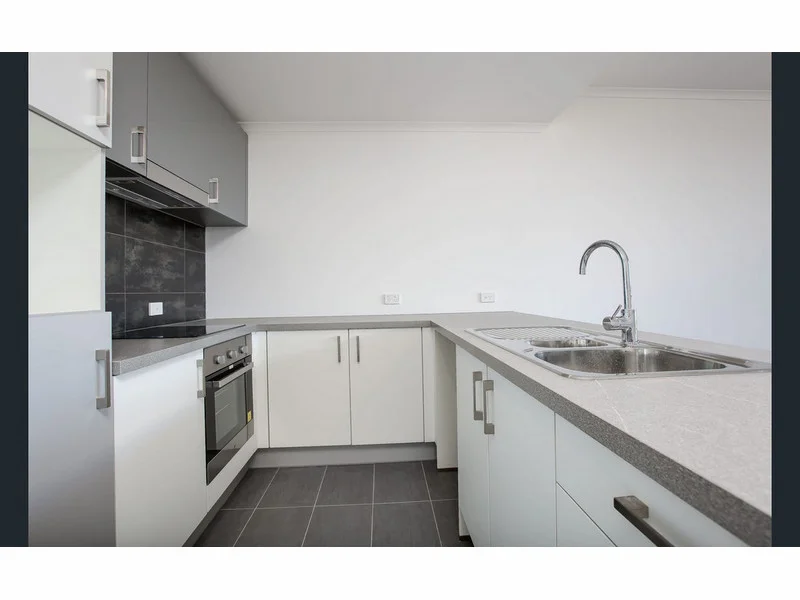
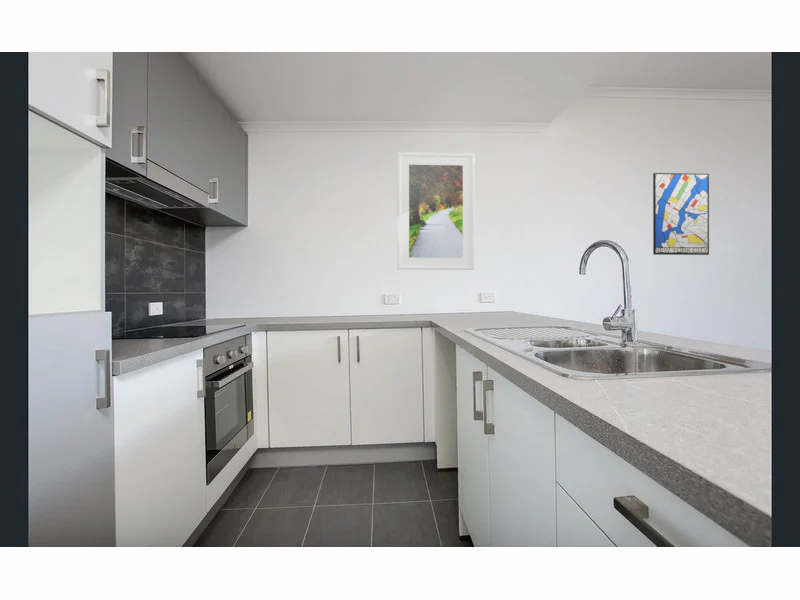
+ wall art (681, 214)
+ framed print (435, 211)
